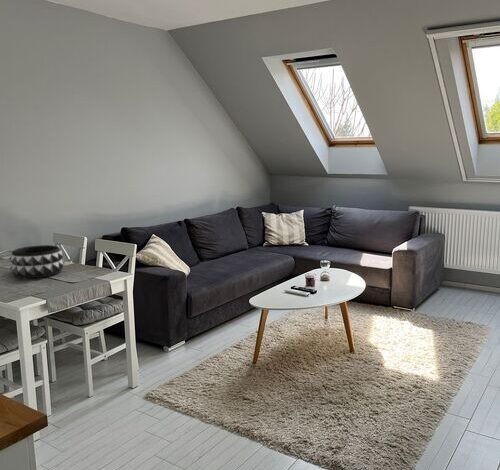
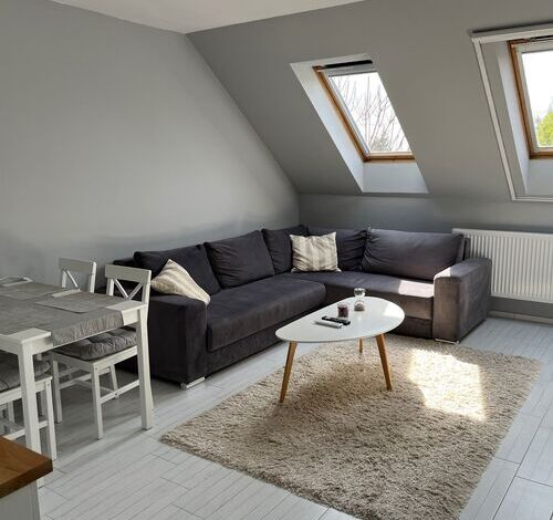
- decorative bowl (37, 261)
